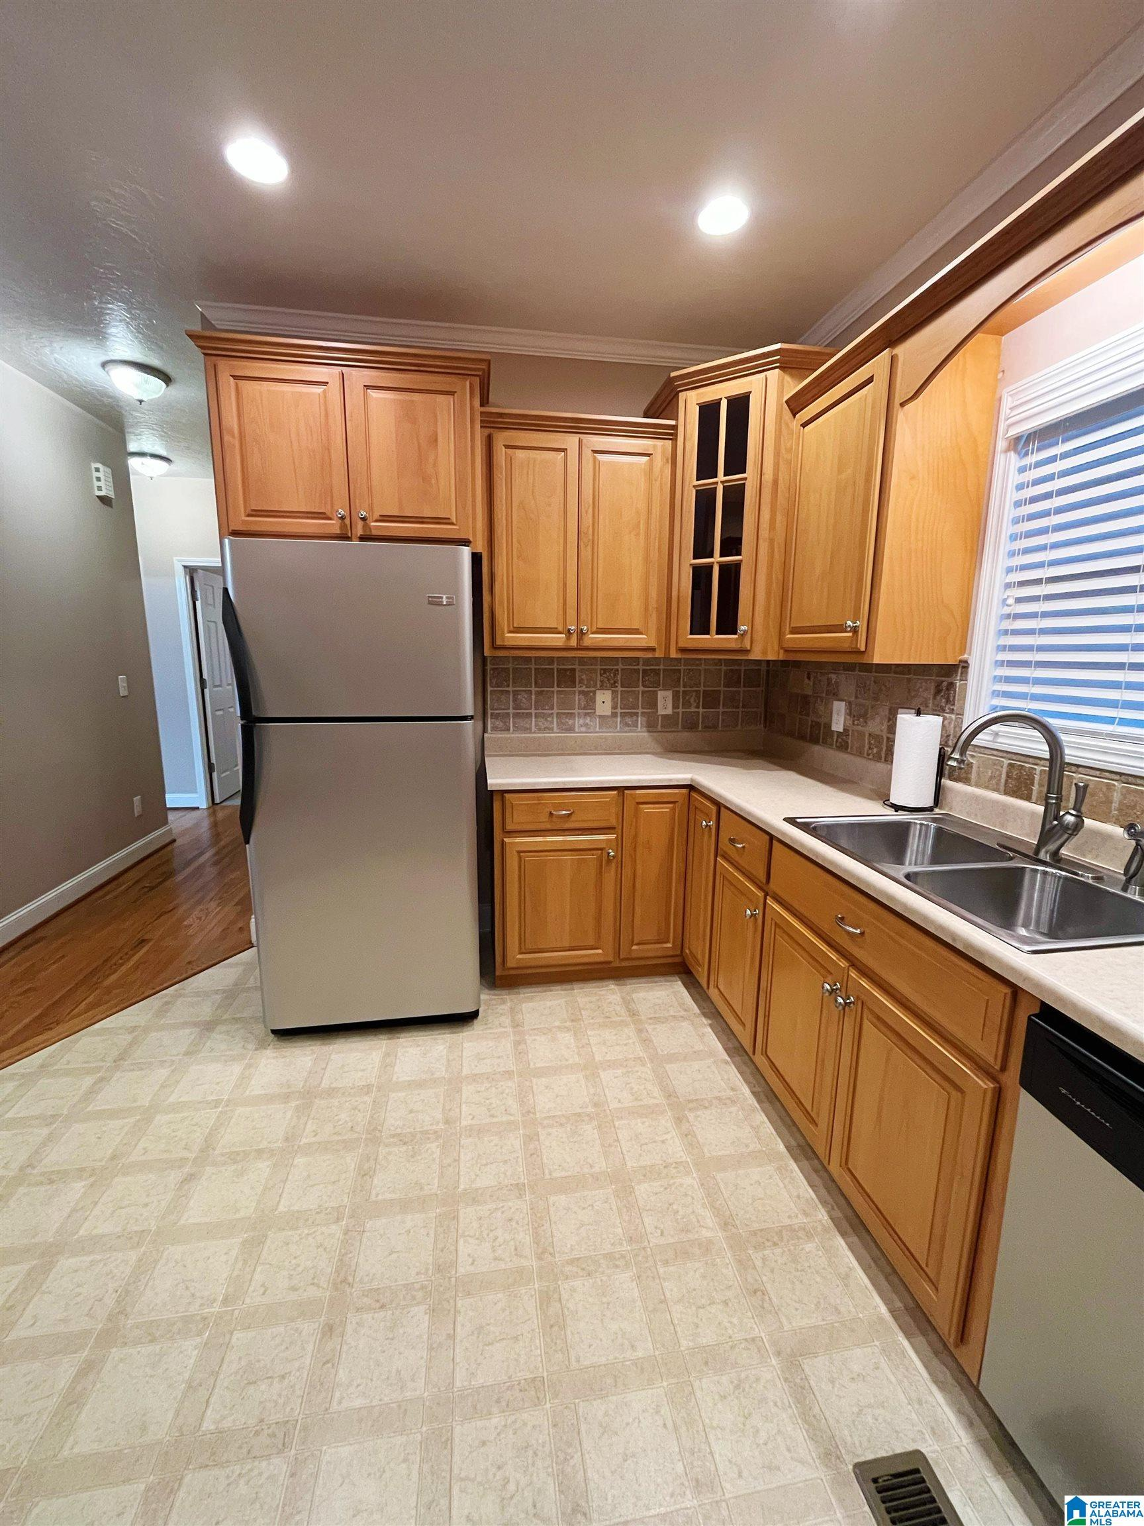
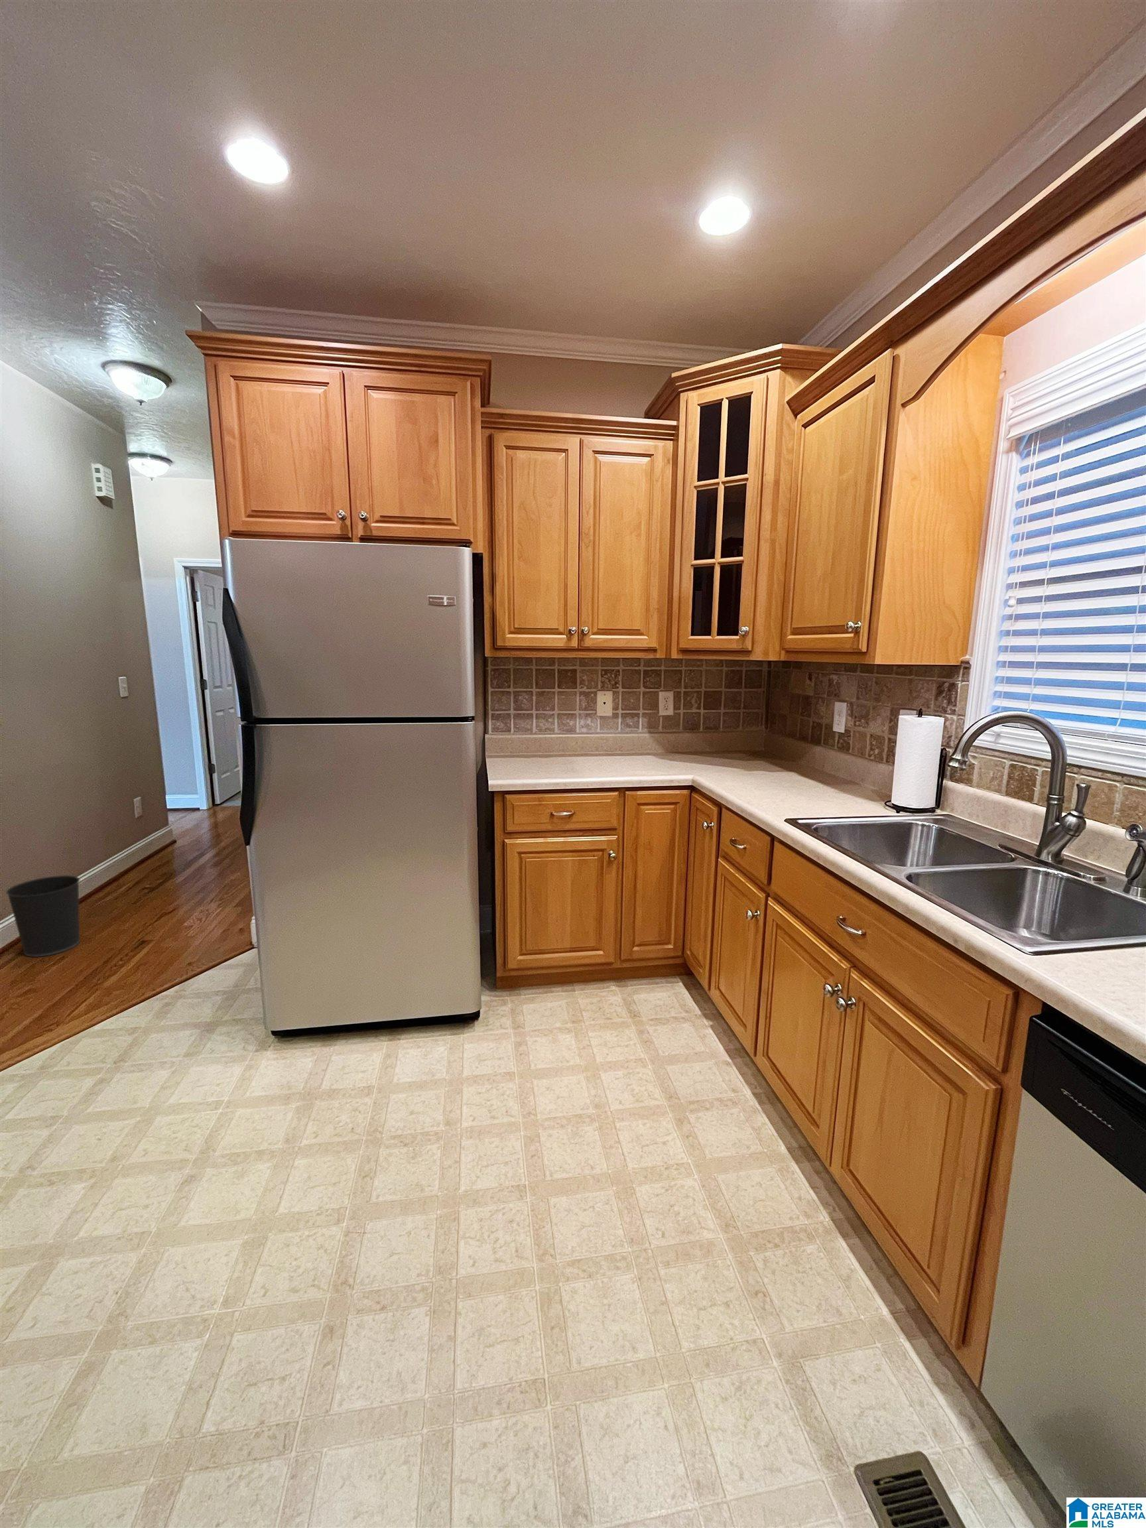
+ wastebasket (48, 916)
